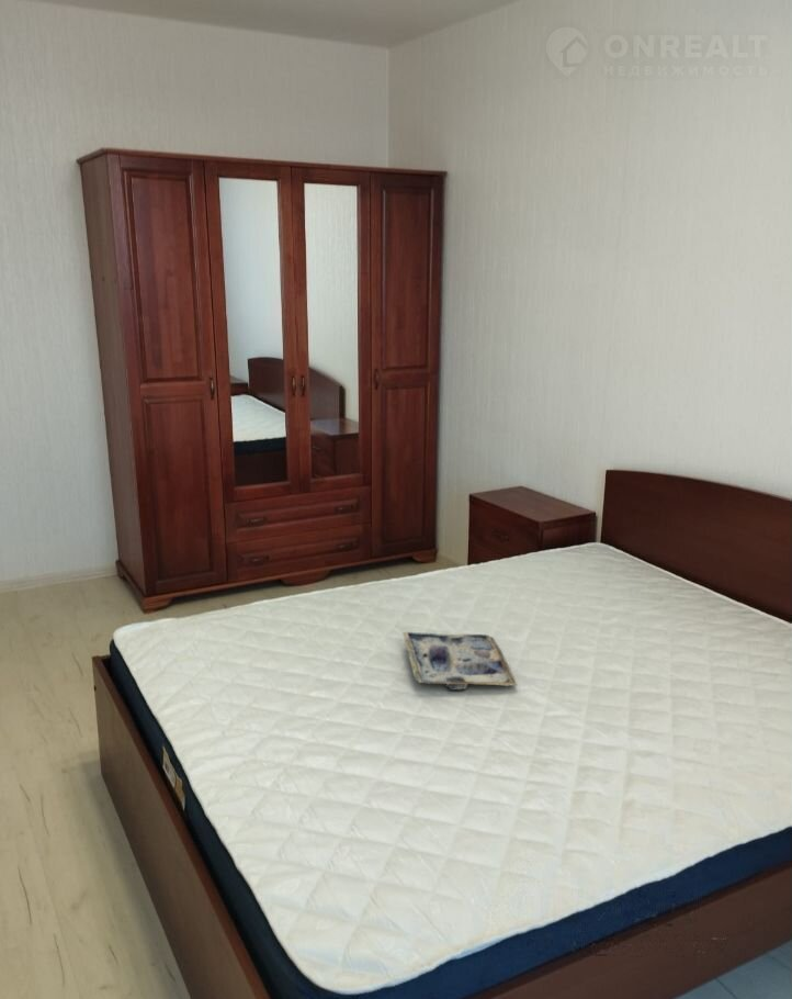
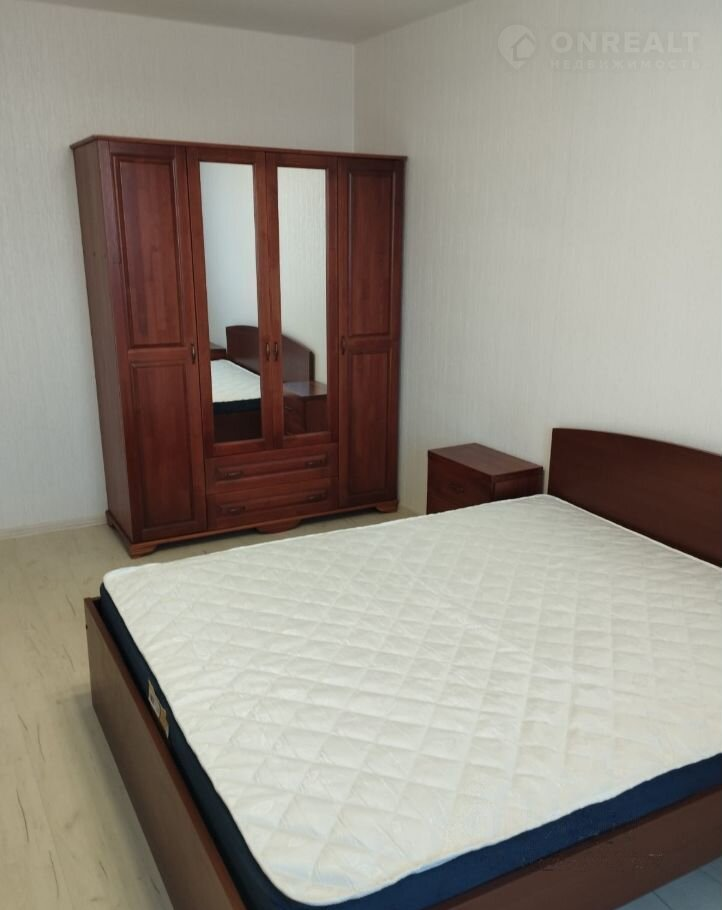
- tray (456, 660)
